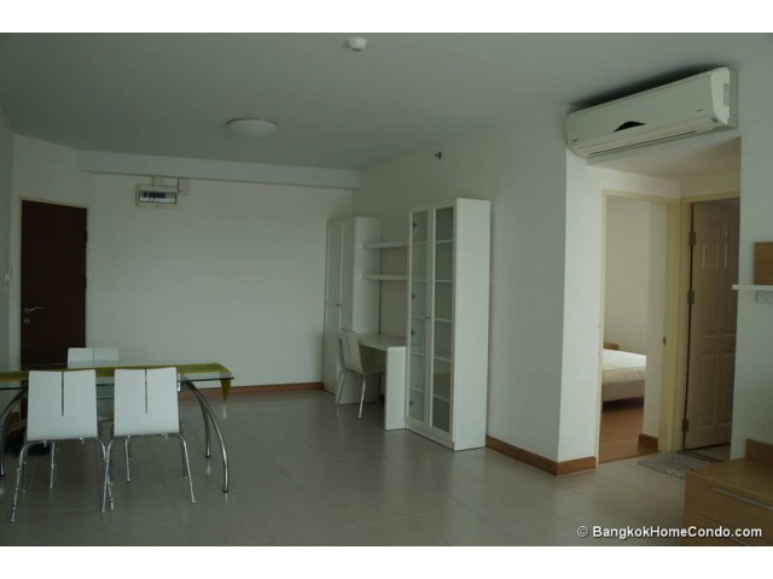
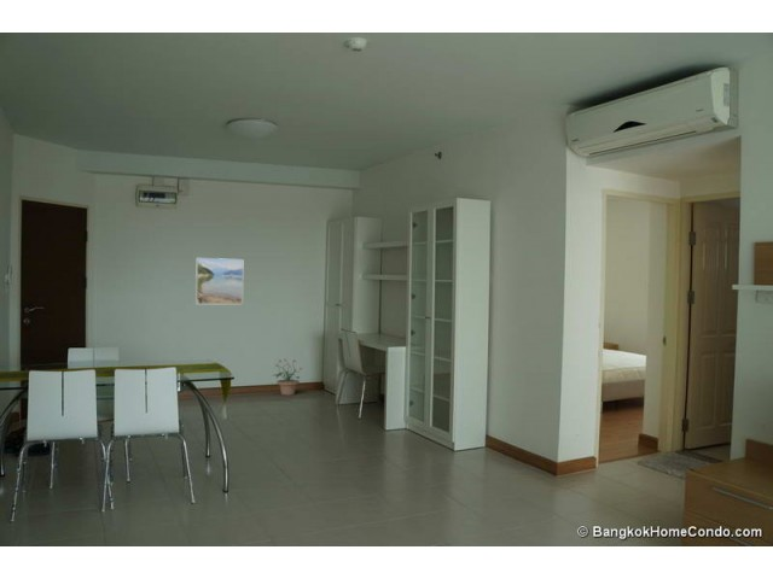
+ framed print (220, 281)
+ potted plant (286, 375)
